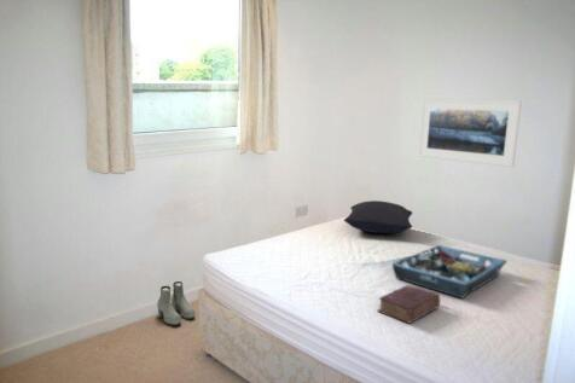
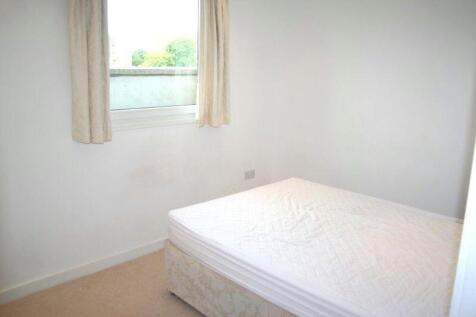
- boots (175, 301)
- serving tray (451, 267)
- book (408, 302)
- pillow (379, 216)
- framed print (465, 130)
